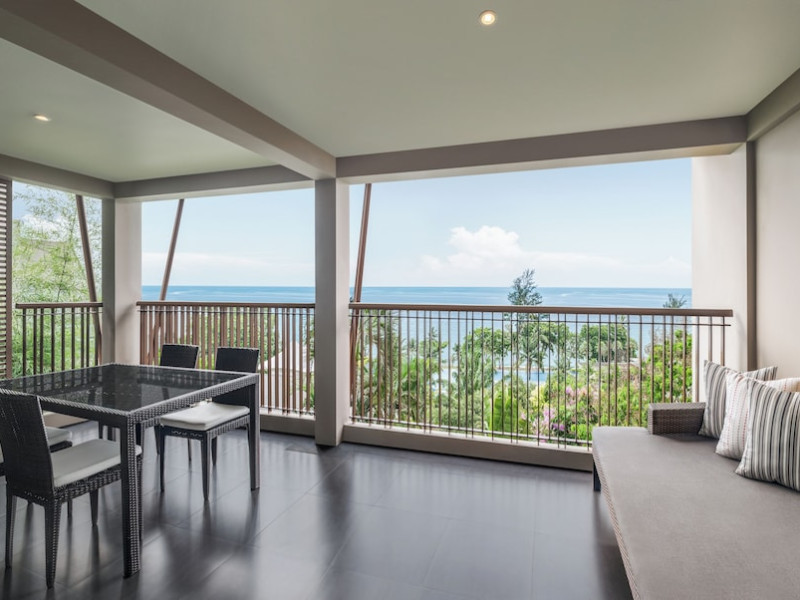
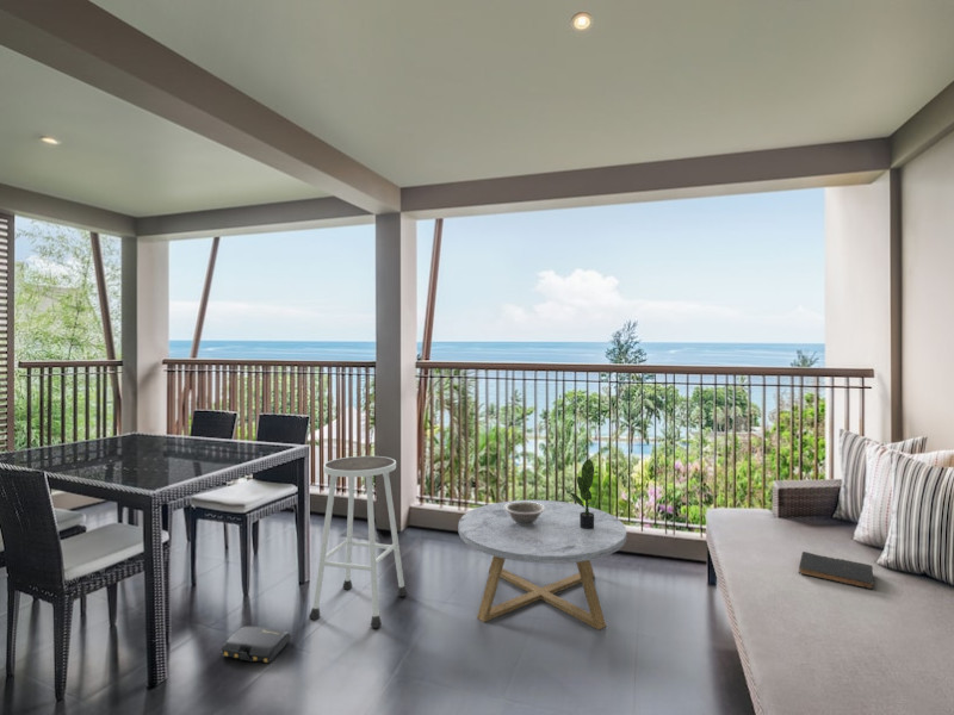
+ decorative bowl (524, 515)
+ stool (360, 542)
+ coffee table (540, 559)
+ book (835, 568)
+ bag (256, 641)
+ potted plant (584, 492)
